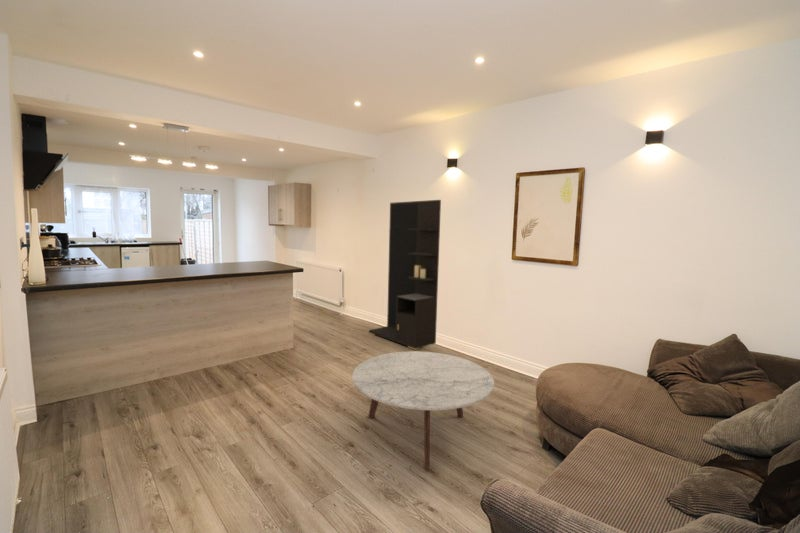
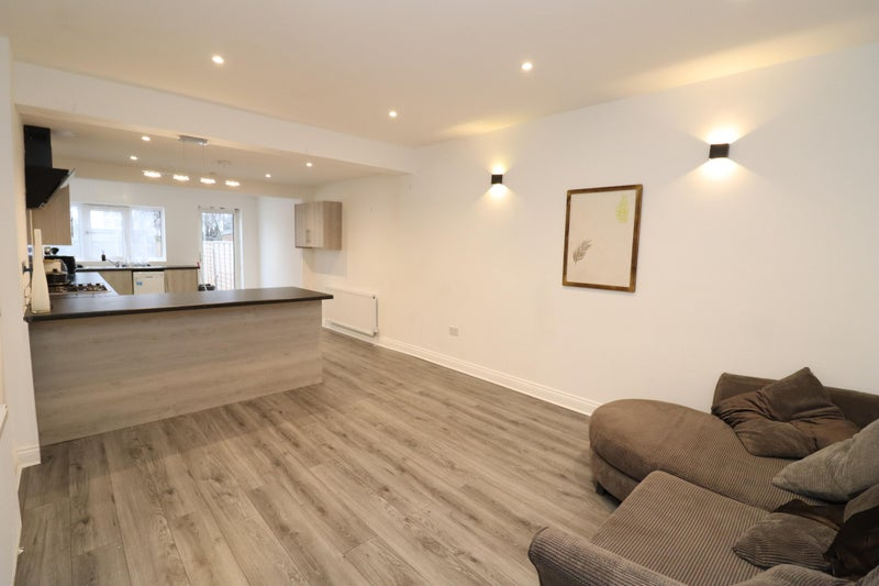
- coffee table (421, 403)
- storage cabinet (402, 270)
